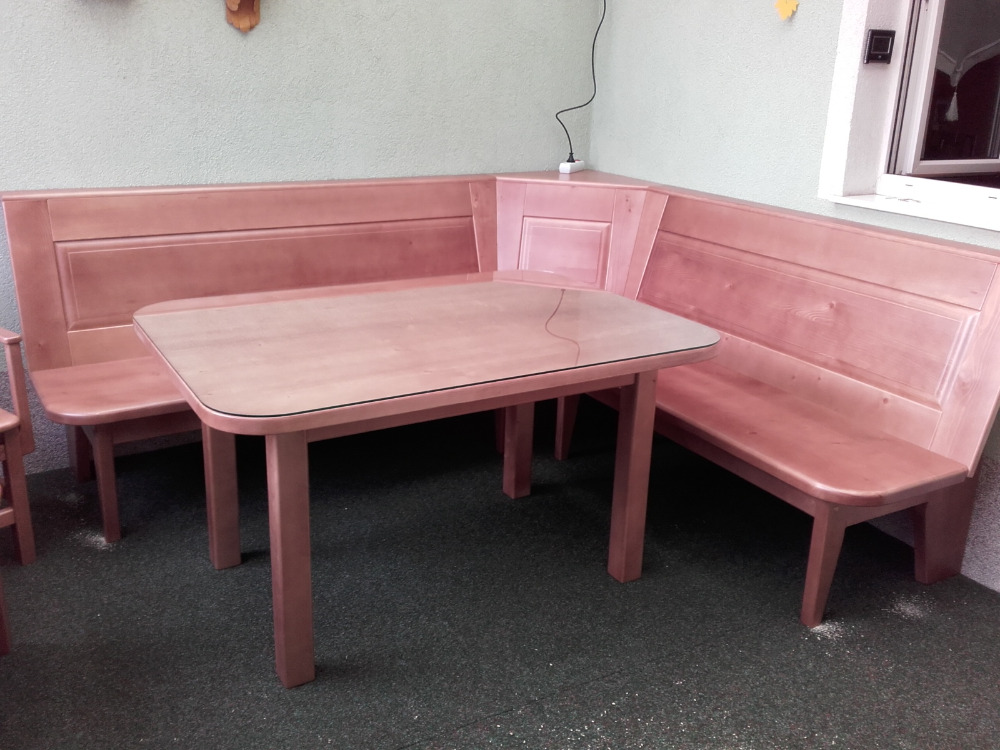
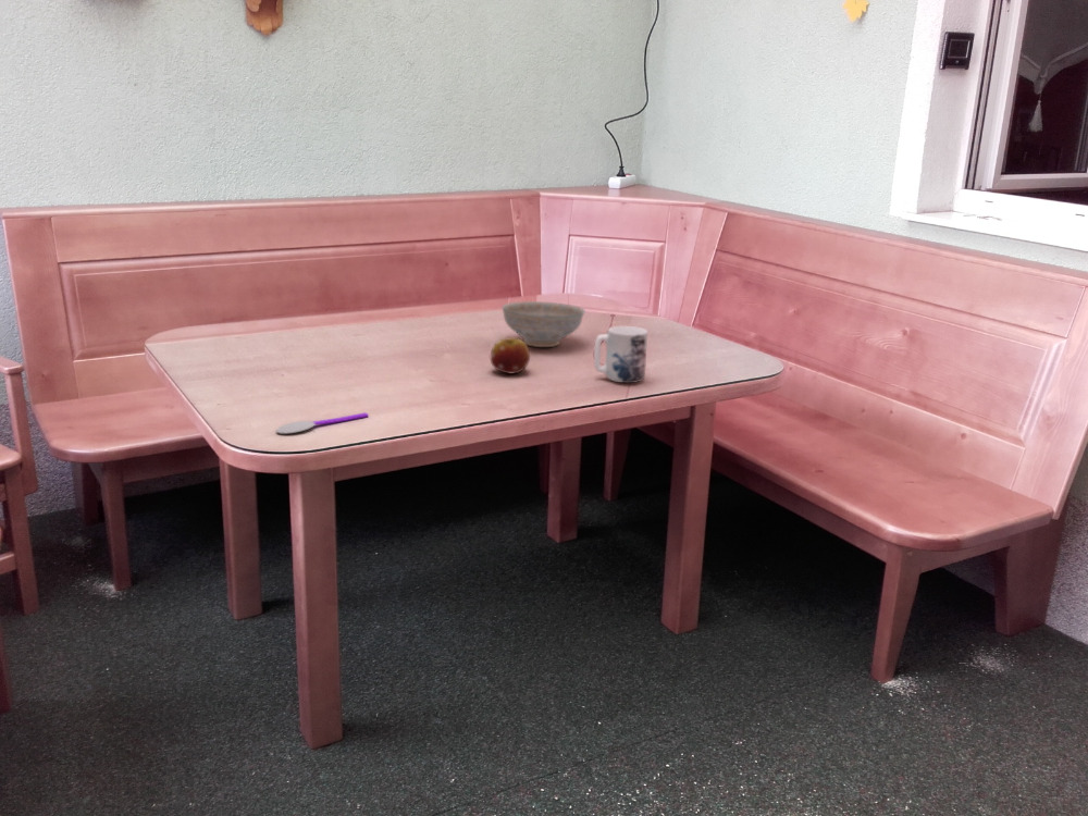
+ mug (621, 355)
+ decorative bowl (543, 325)
+ fruit (509, 355)
+ spoon (323, 421)
